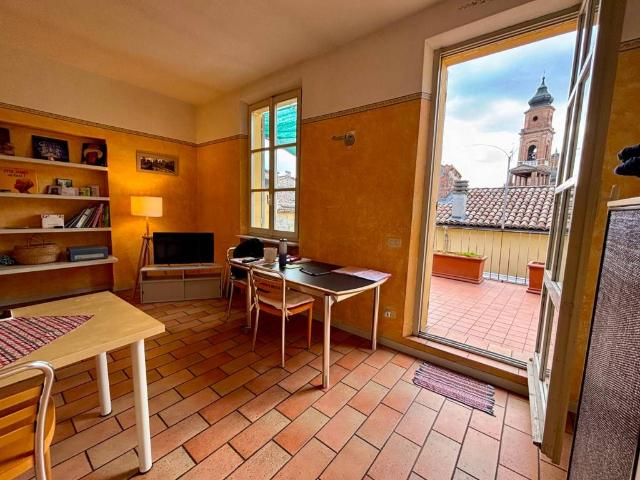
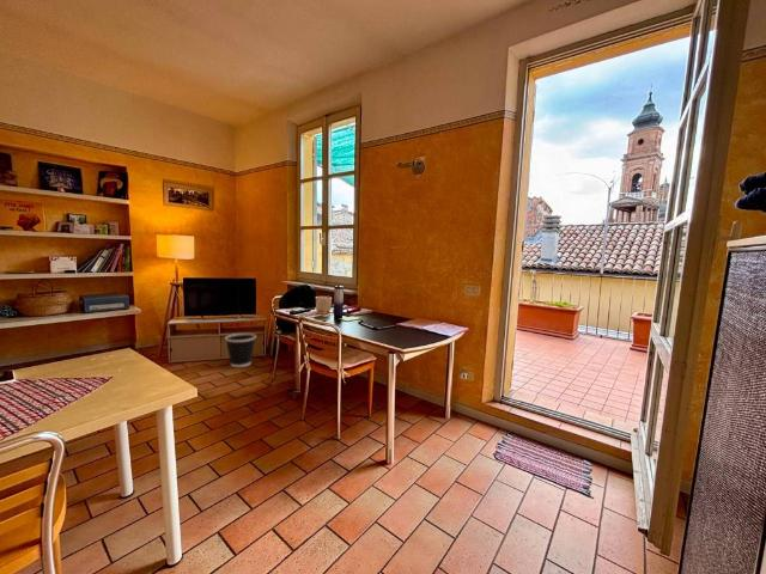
+ wastebasket (241, 349)
